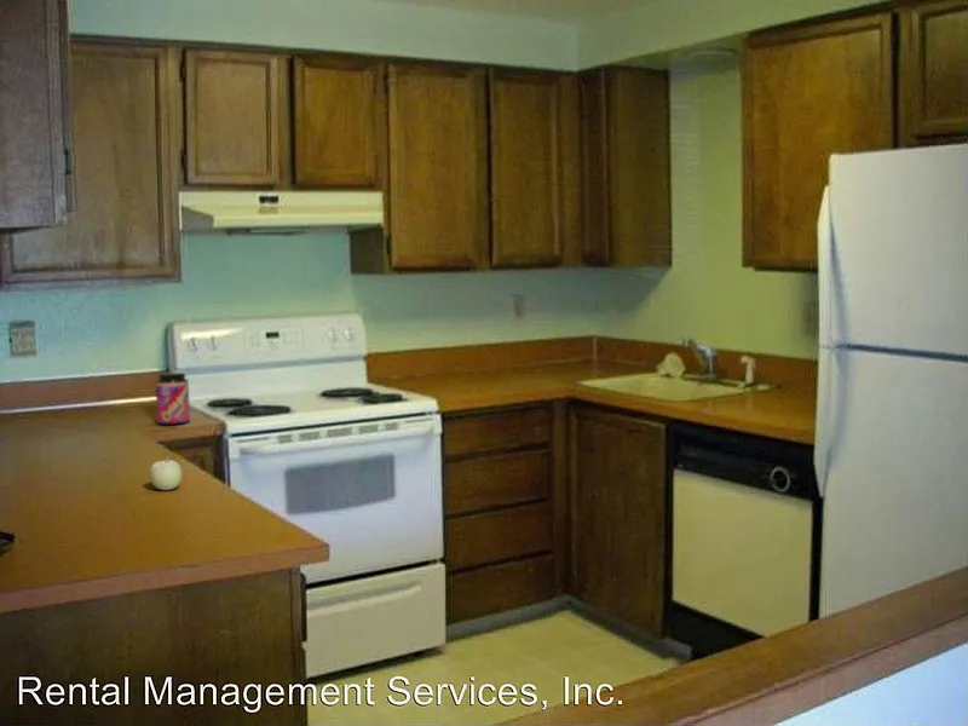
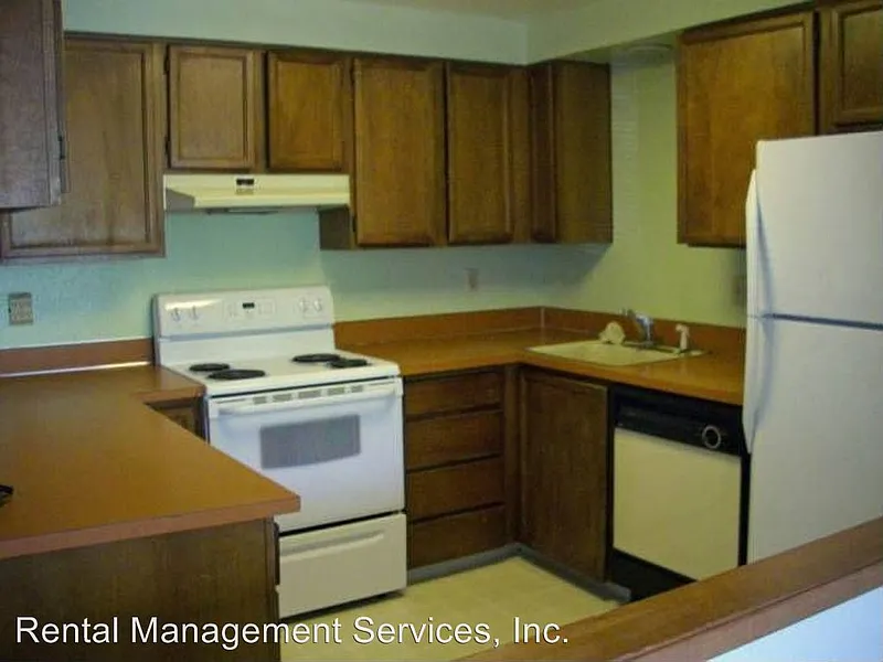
- fruit (166, 472)
- jar (172, 397)
